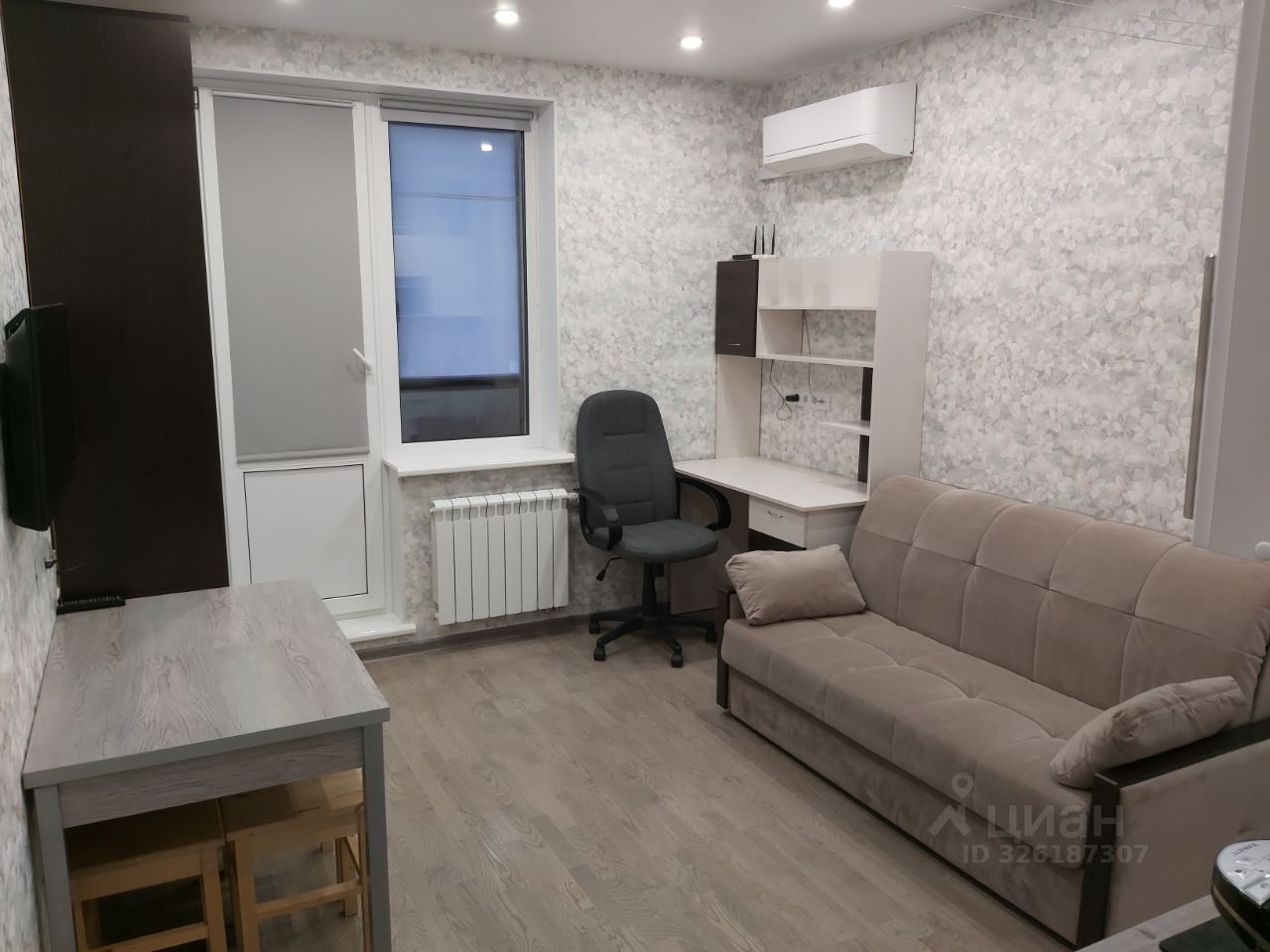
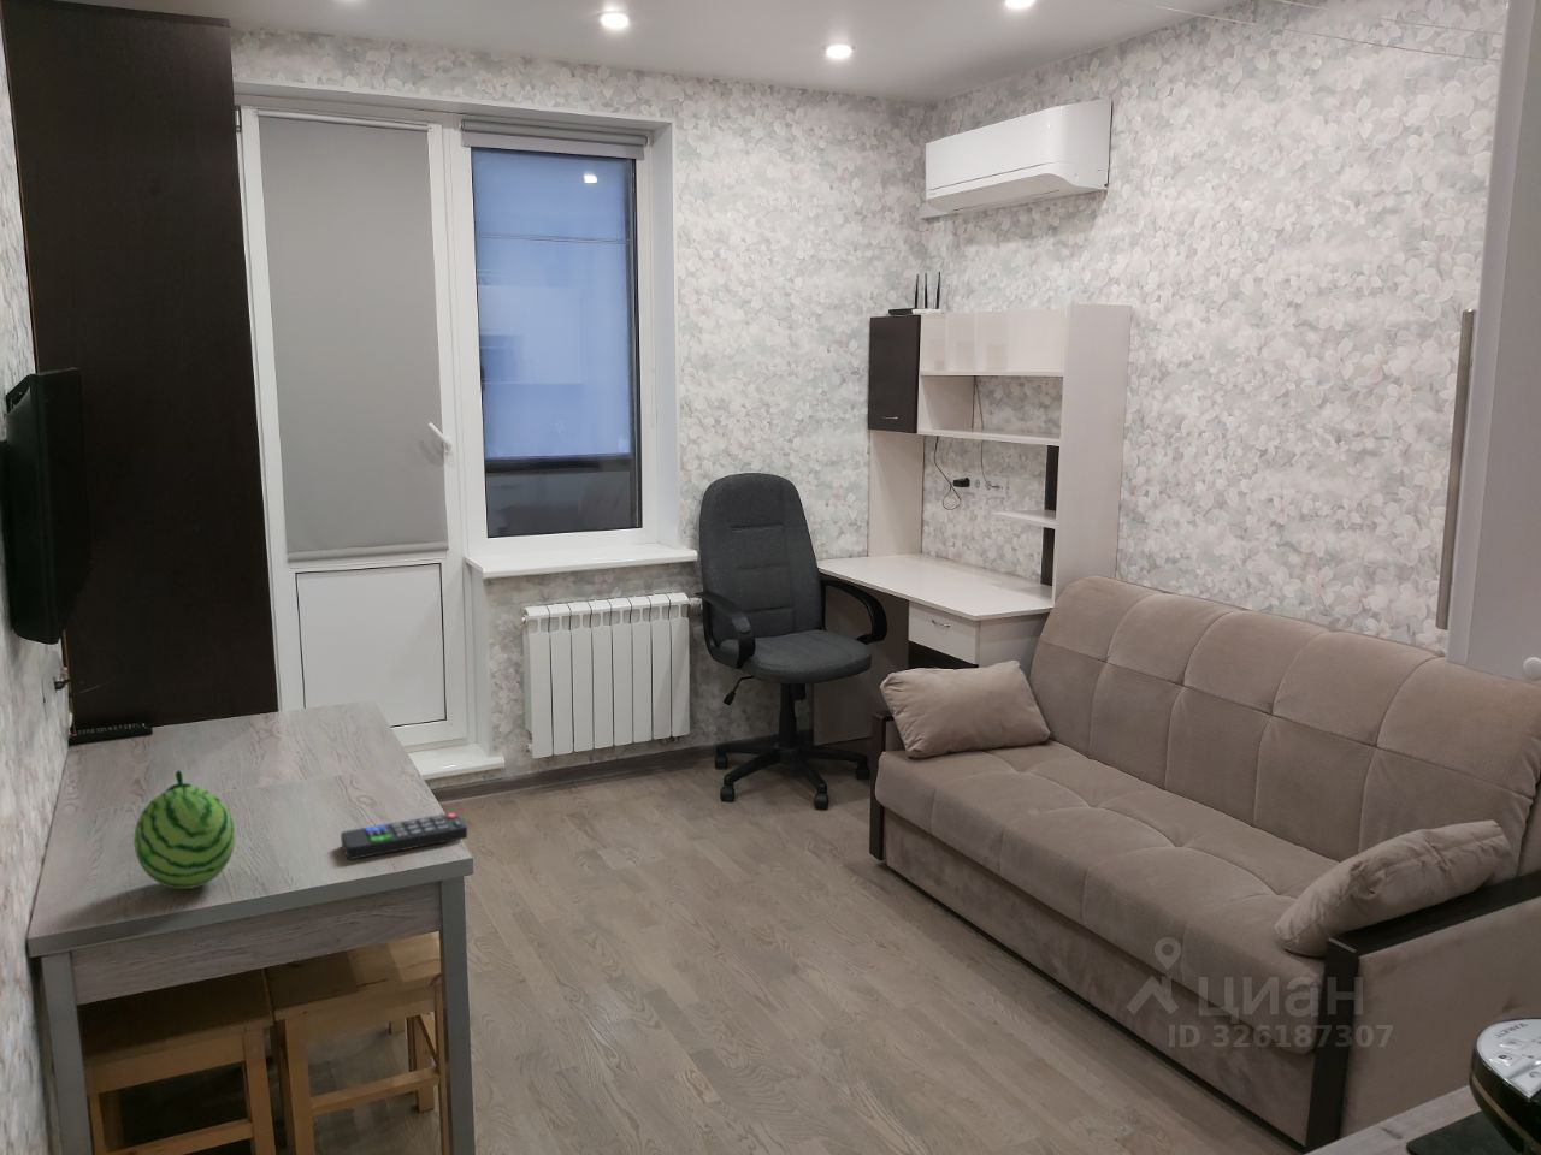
+ remote control (404, 833)
+ fruit (184, 830)
